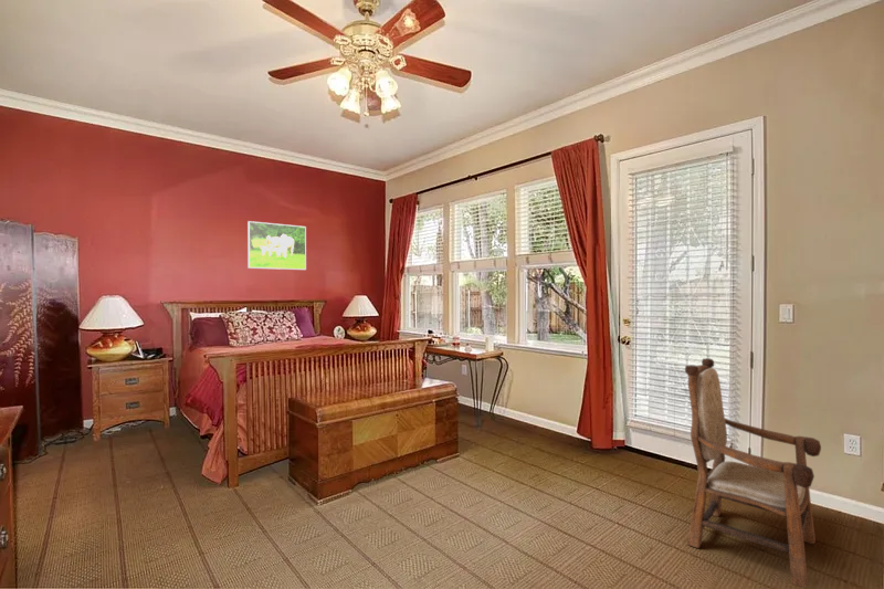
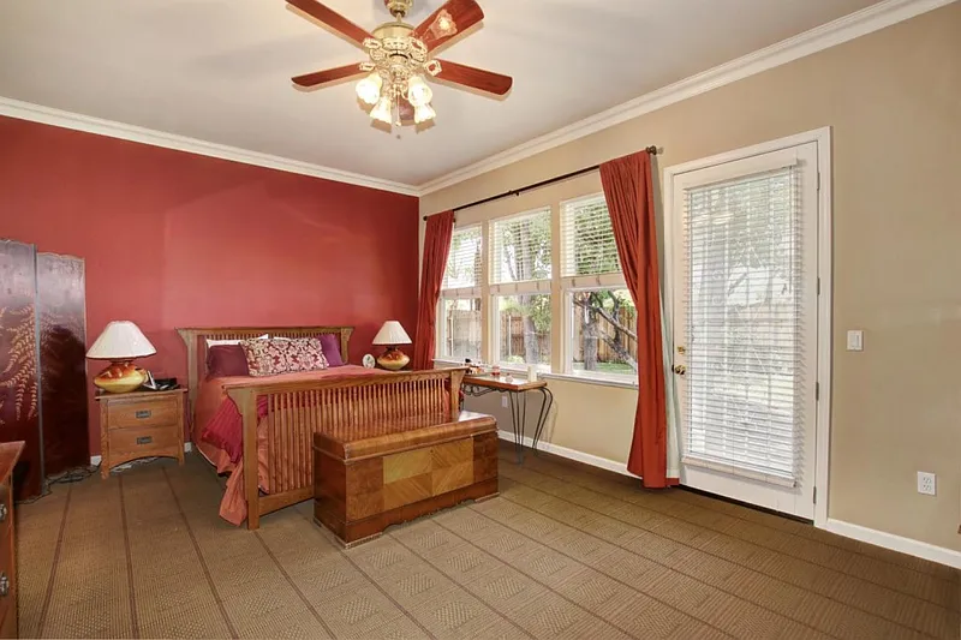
- armchair (750, 454)
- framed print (277, 246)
